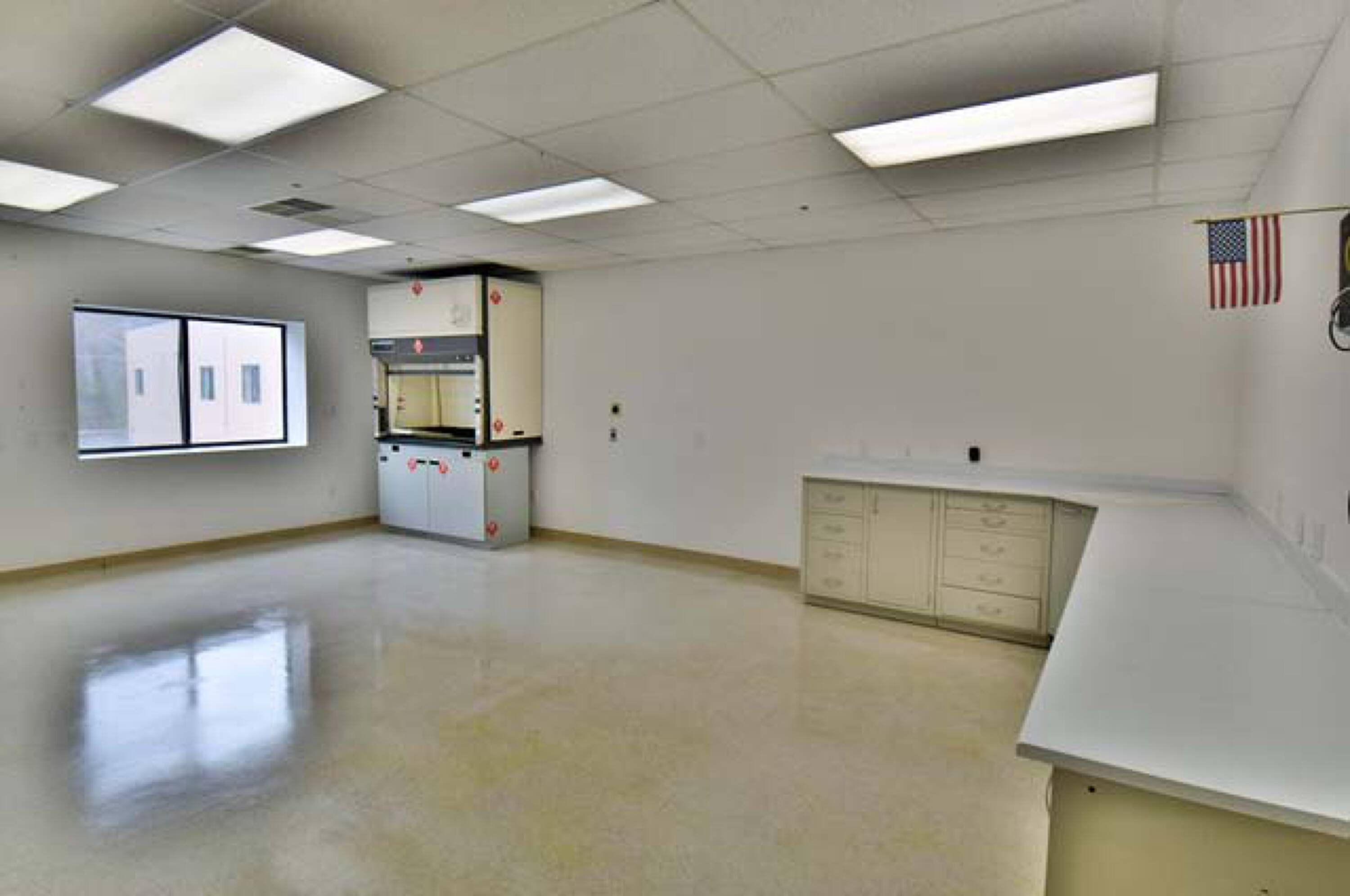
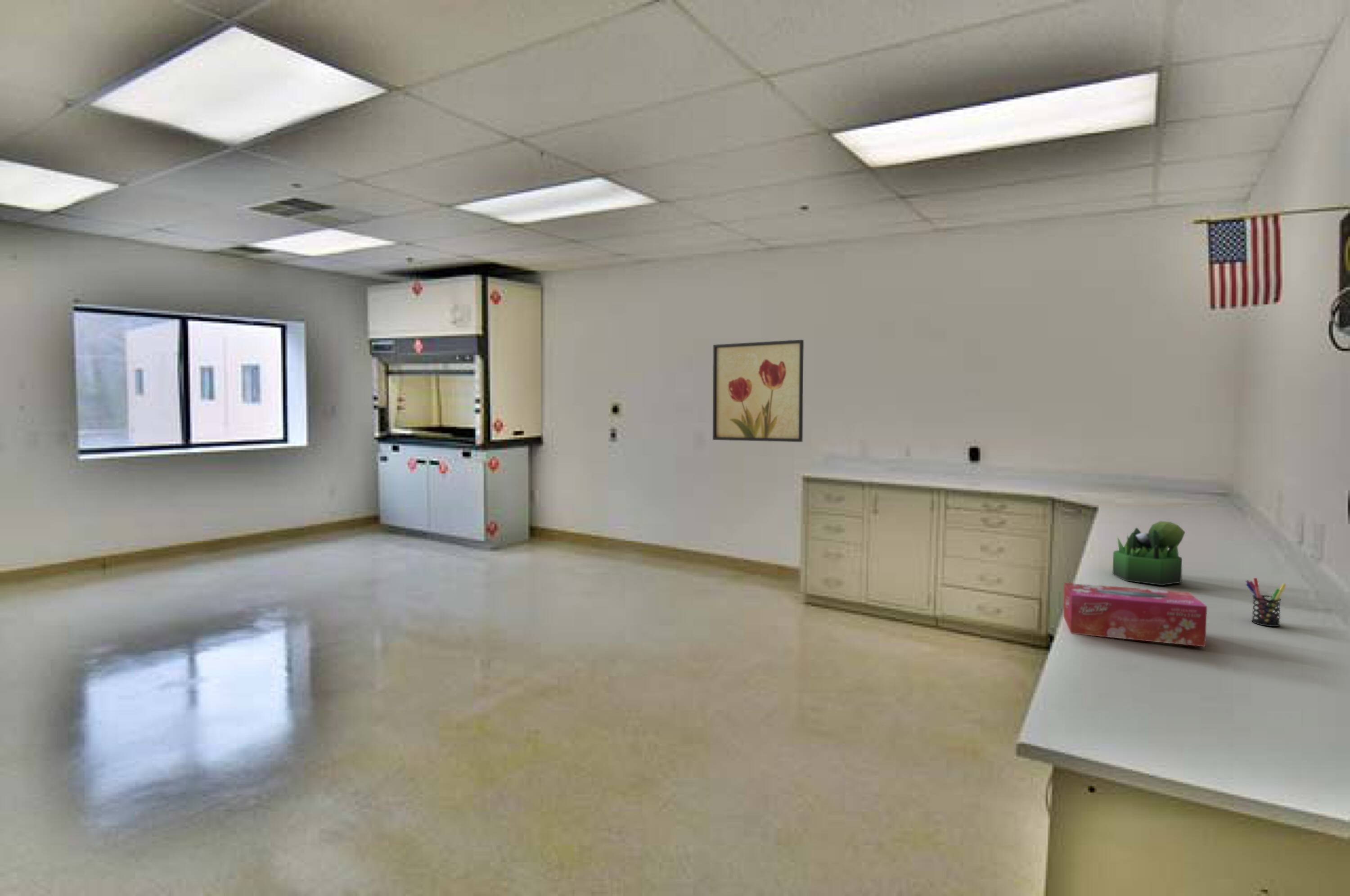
+ tissue box (1130, 612)
+ pen holder (1267, 601)
+ wall art (756, 392)
+ plant (1148, 549)
